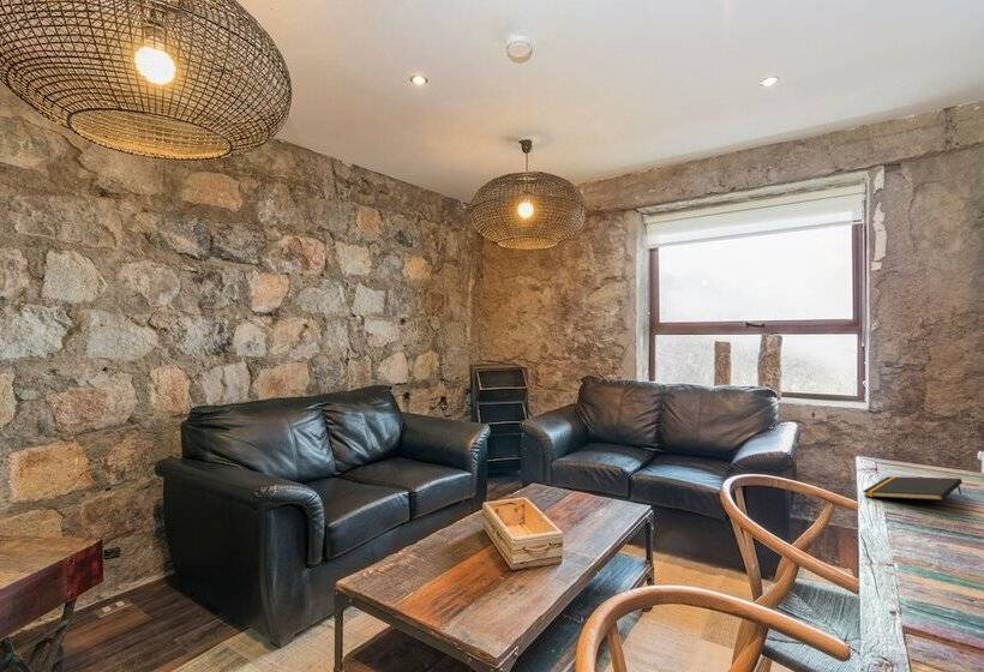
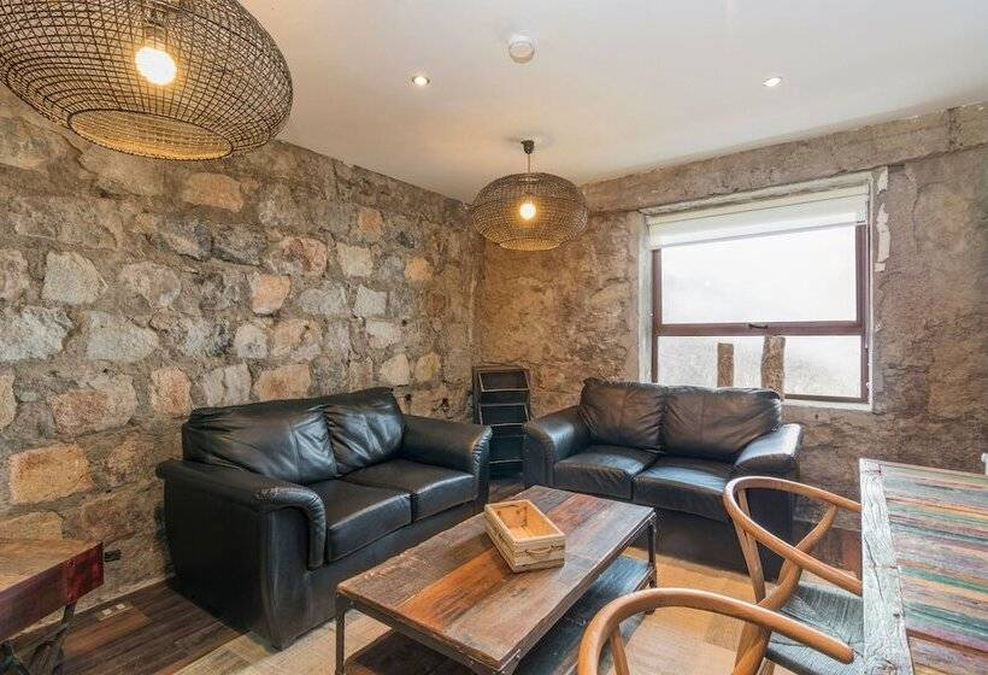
- notepad (912, 487)
